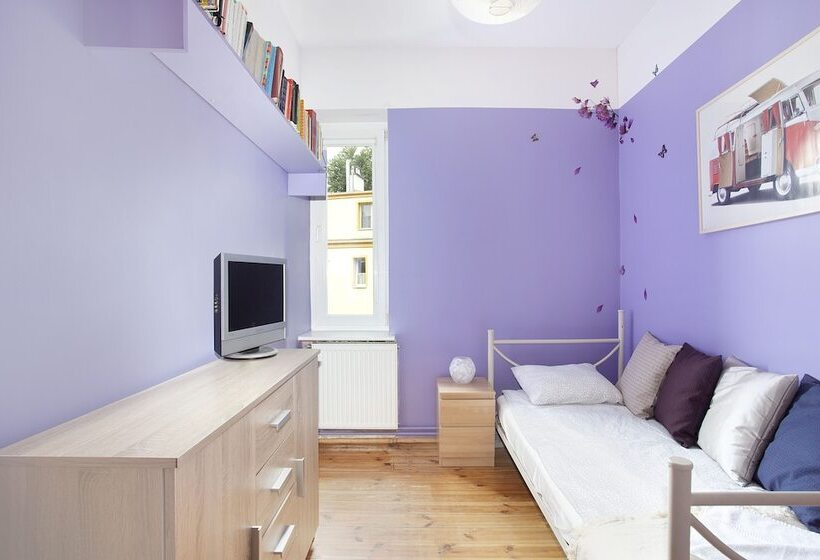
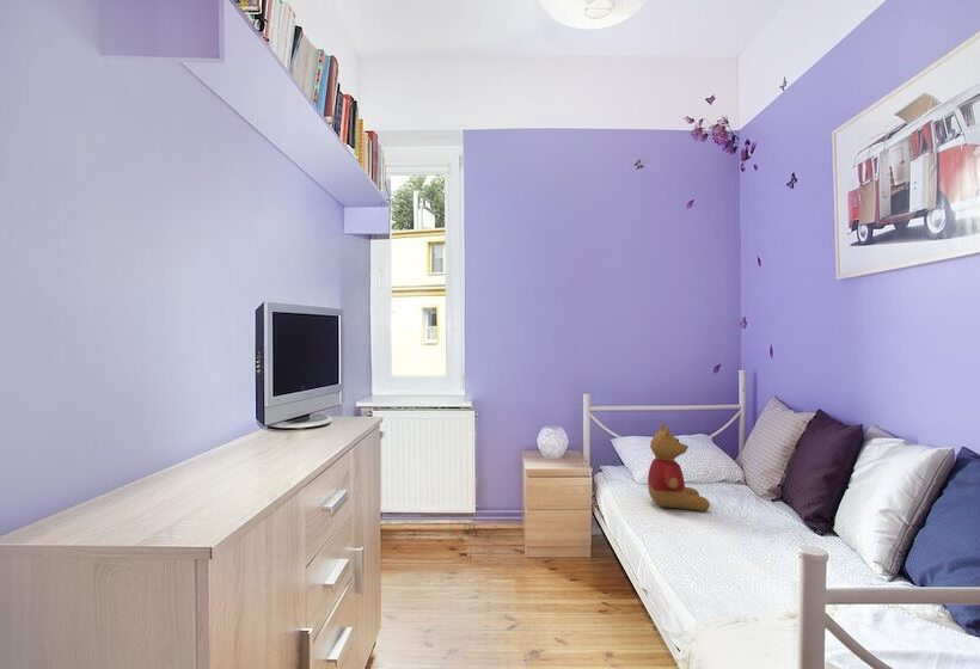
+ stuffed bear (676, 465)
